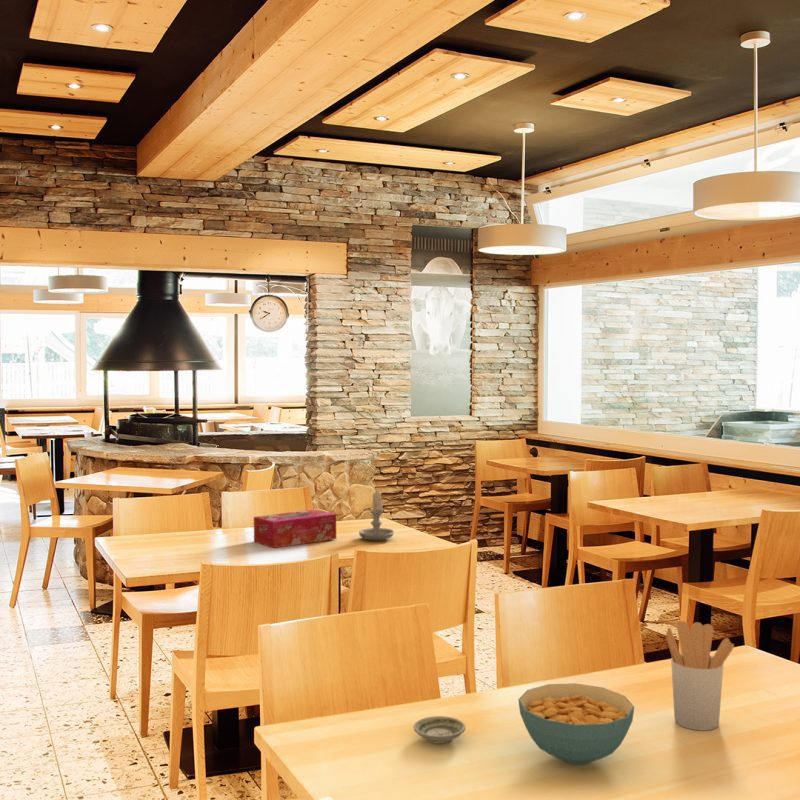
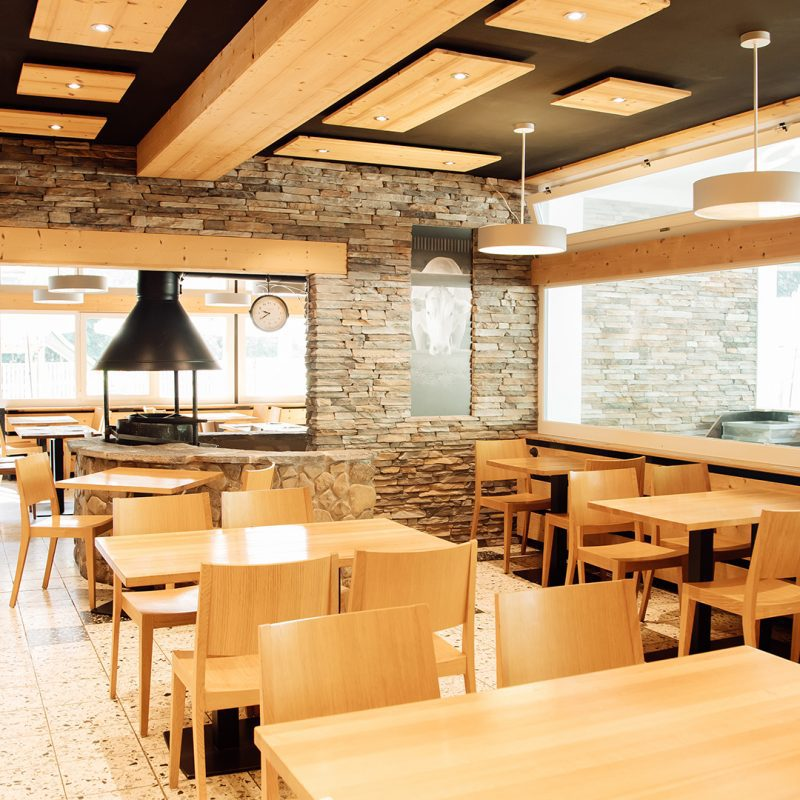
- cereal bowl (575, 730)
- utensil holder (695, 672)
- tissue box (295, 527)
- candle (376, 514)
- saucer (439, 731)
